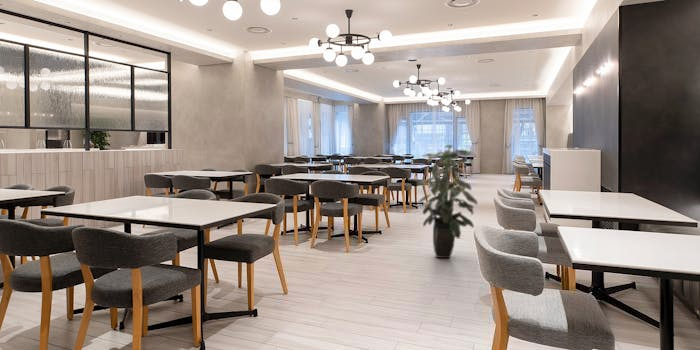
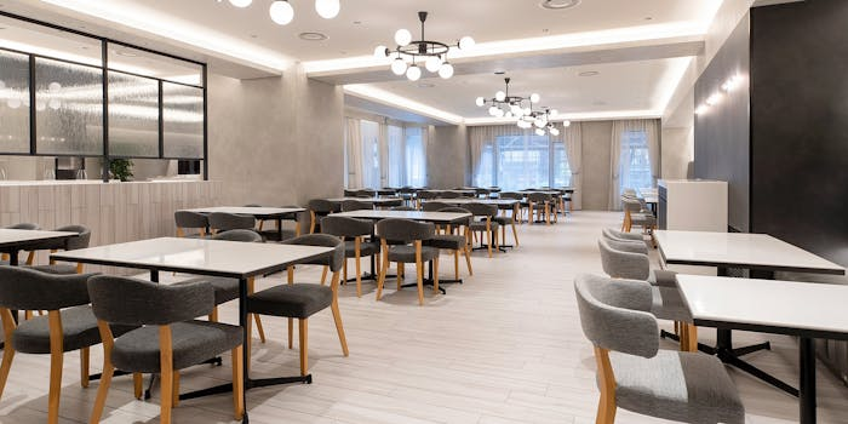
- indoor plant (447, 201)
